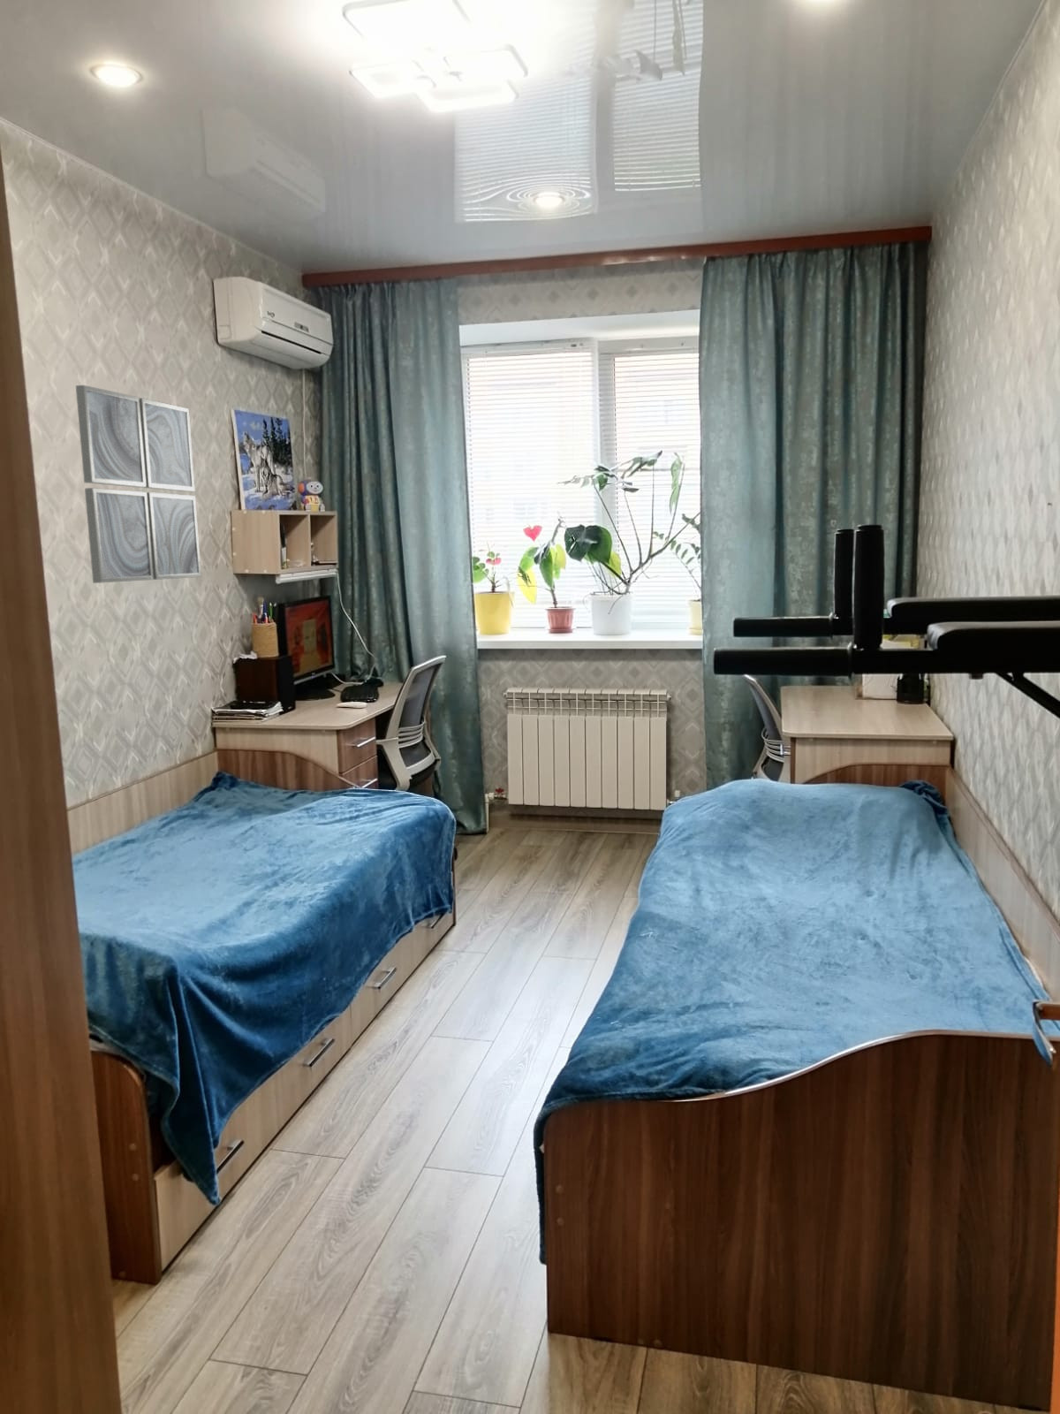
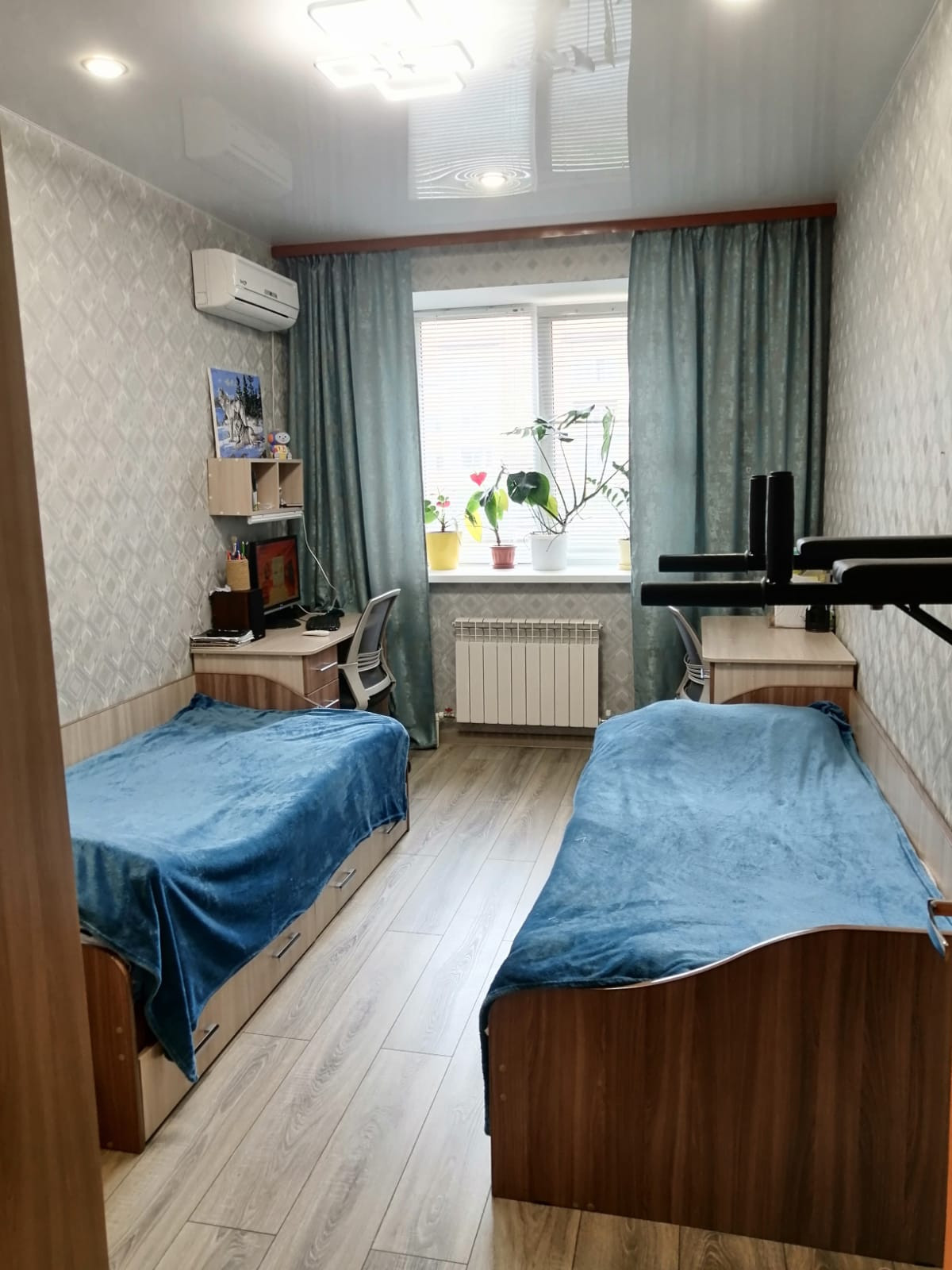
- wall art (144, 487)
